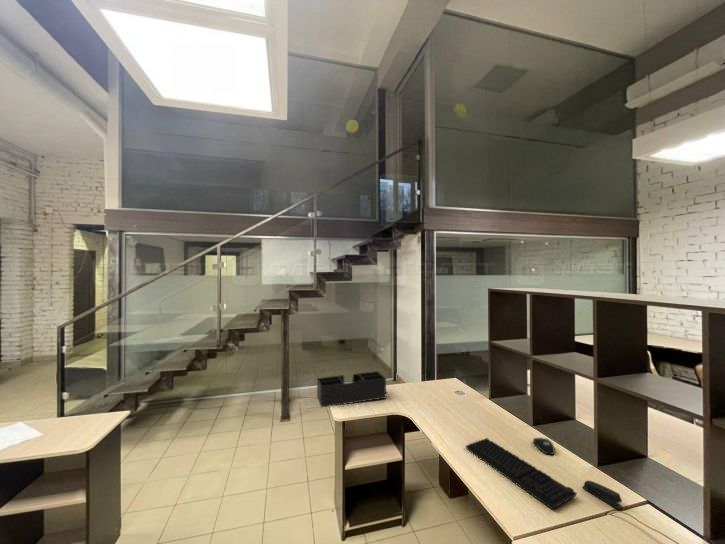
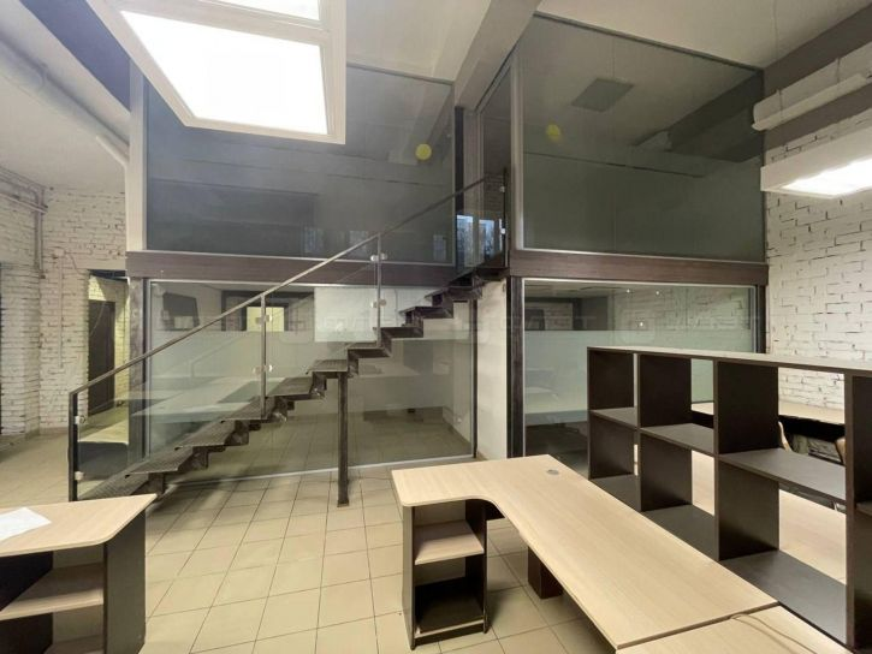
- computer mouse (544, 444)
- keyboard (514, 467)
- desk organizer (351, 388)
- stapler (601, 491)
